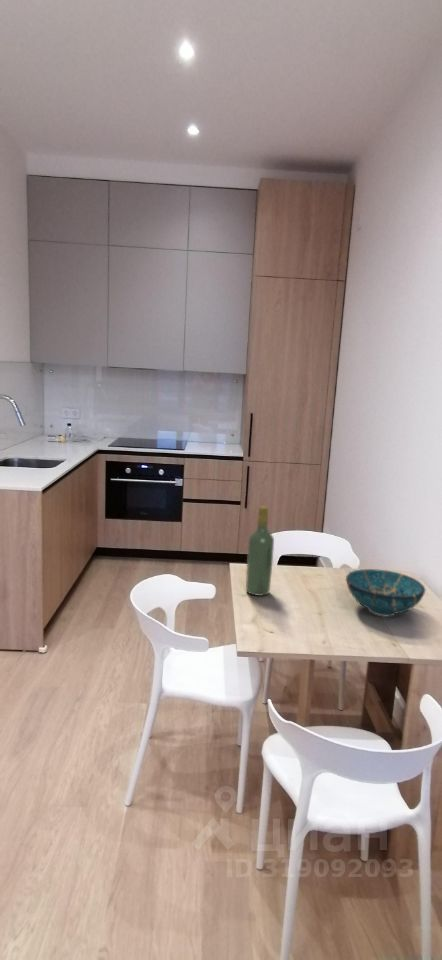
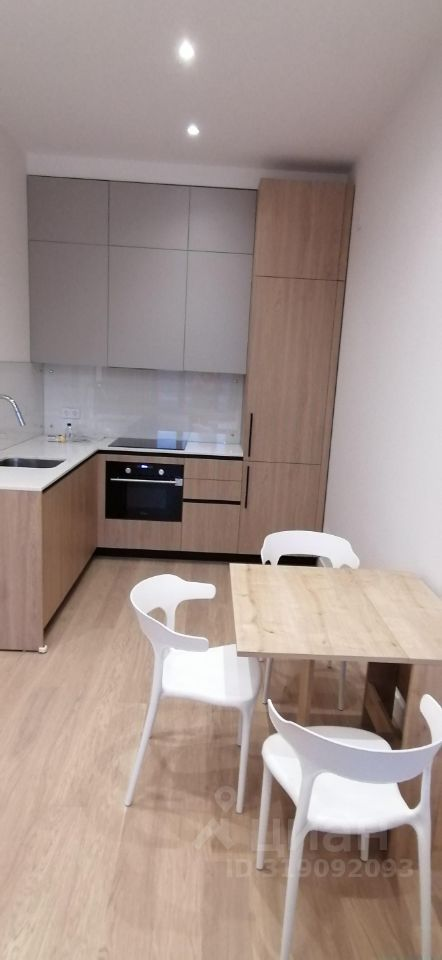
- decorative bowl (383, 596)
- wine bottle (260, 550)
